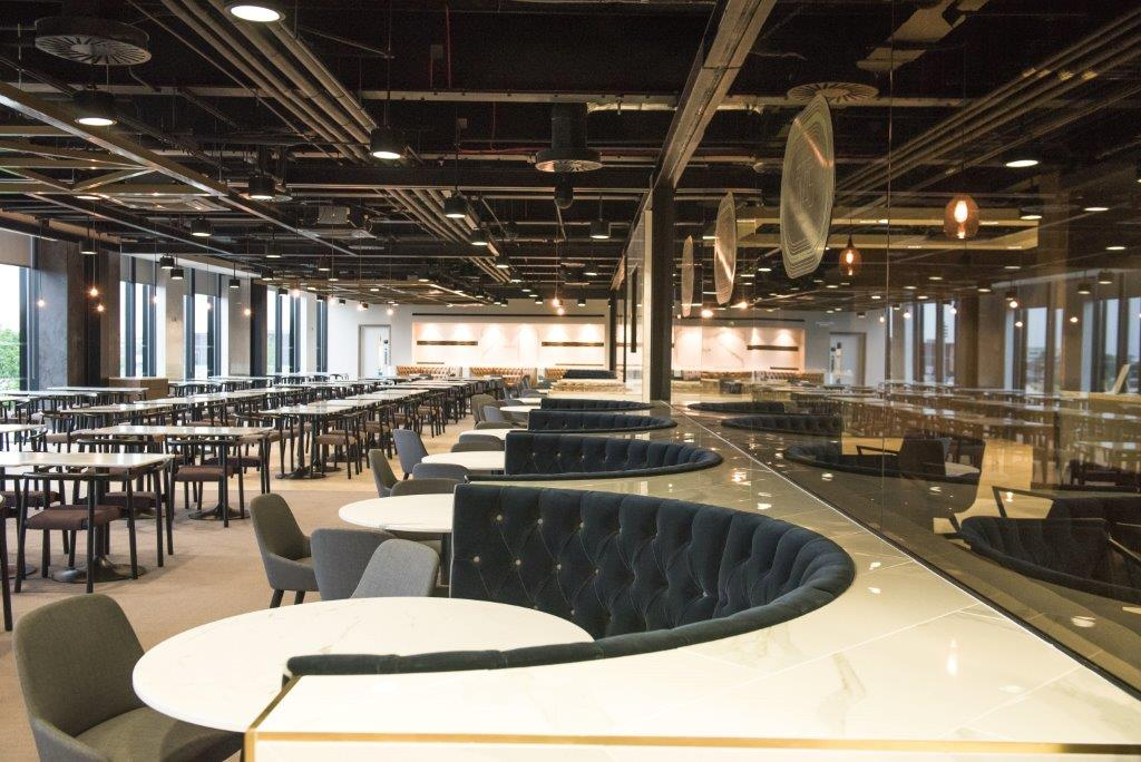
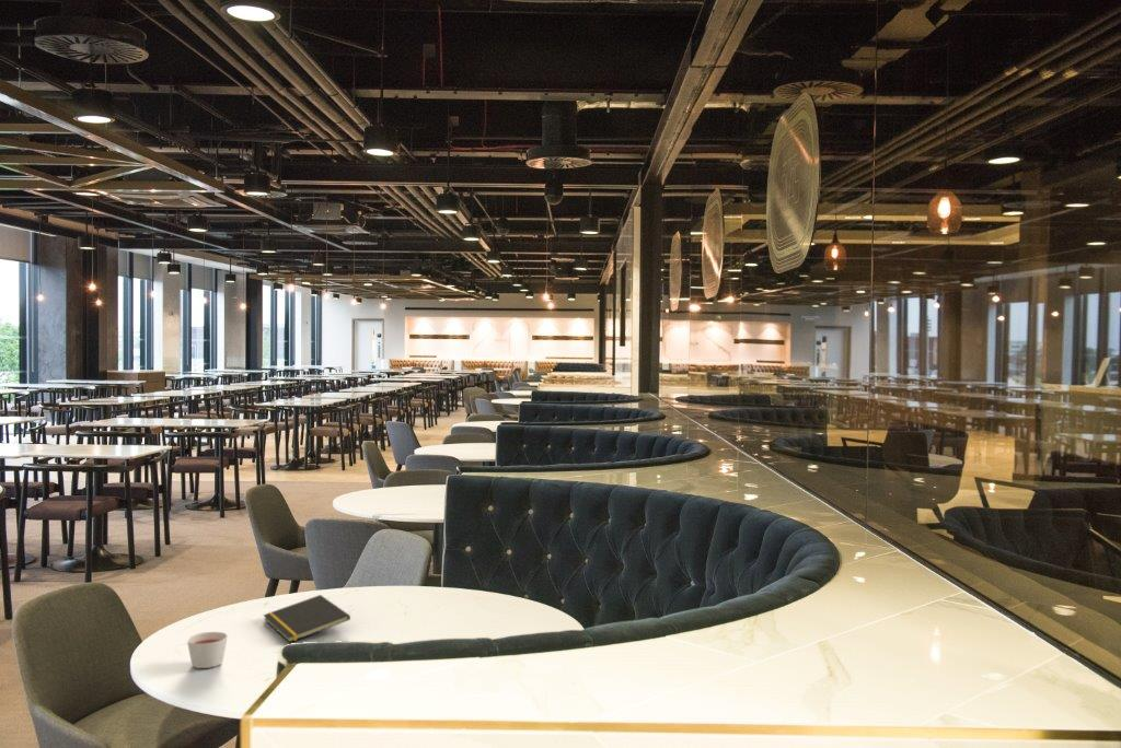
+ candle (207, 651)
+ notepad (305, 617)
